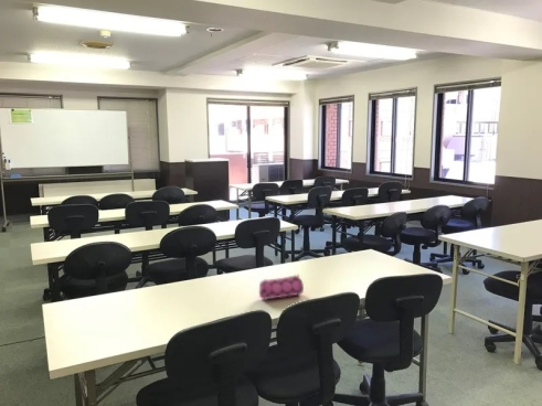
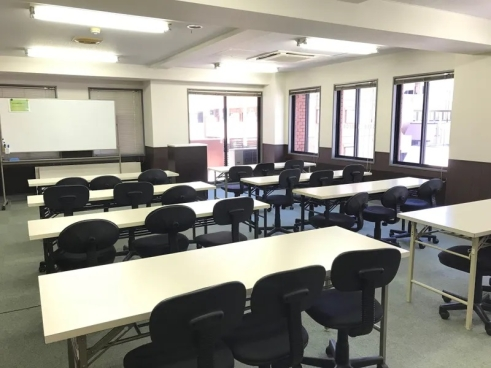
- pencil case (280, 286)
